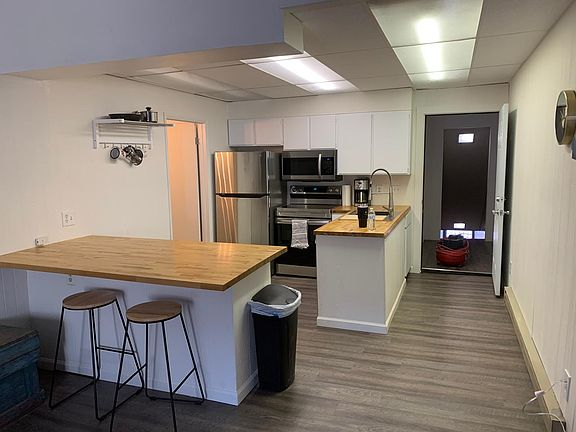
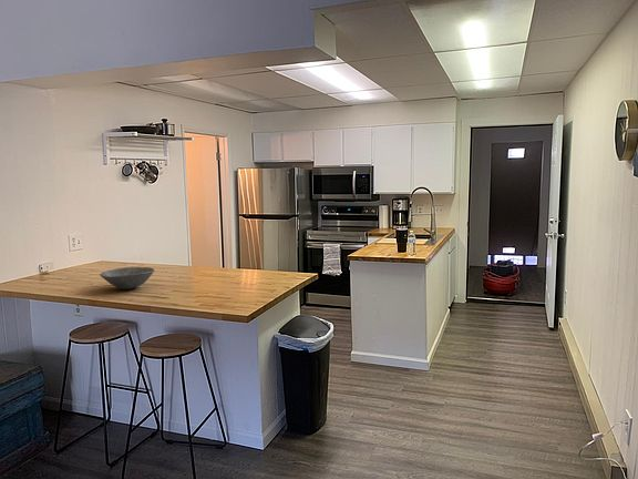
+ bowl (128, 279)
